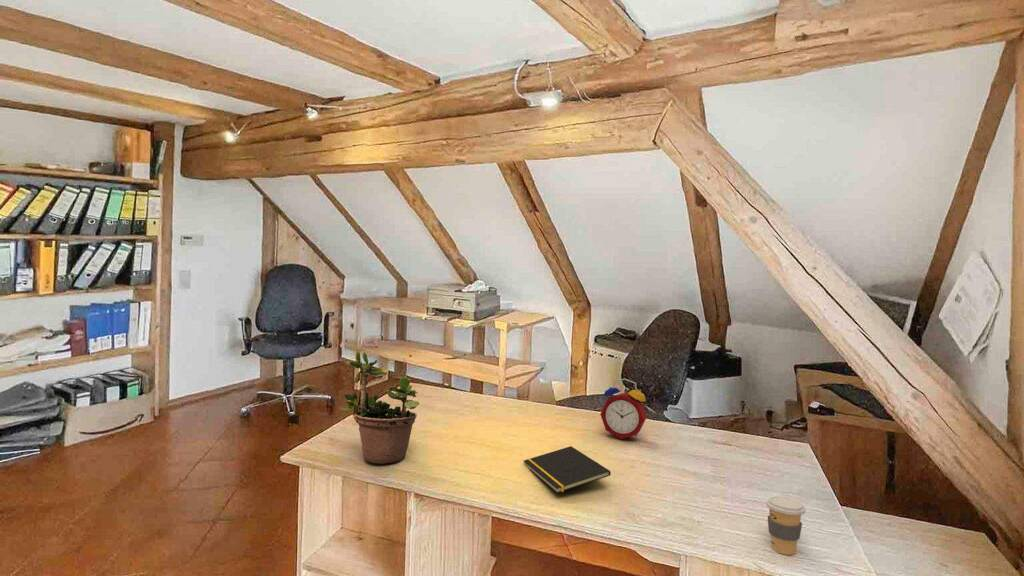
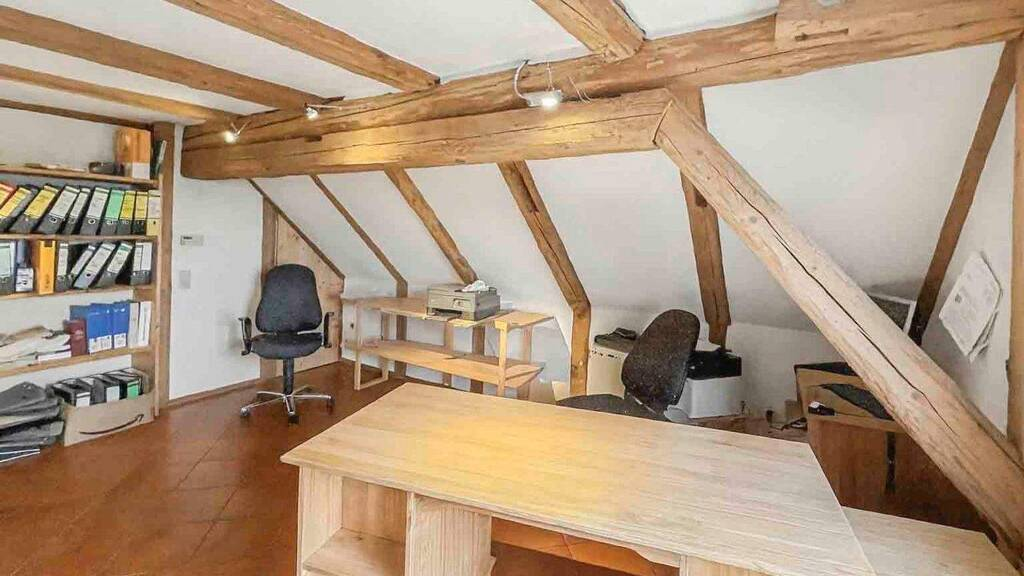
- notepad (564, 467)
- alarm clock (624, 407)
- potted plant (385, 402)
- coffee cup (784, 525)
